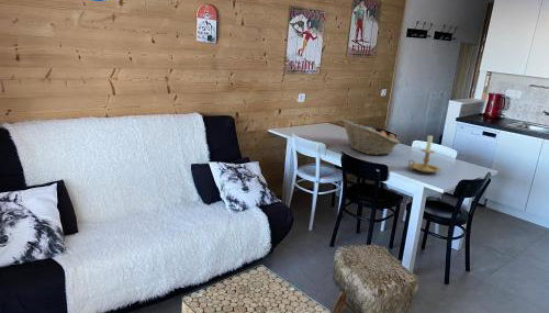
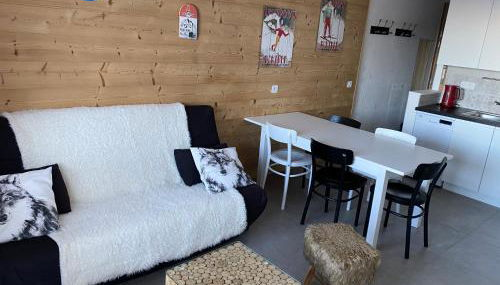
- candle holder (427, 152)
- fruit basket (369, 135)
